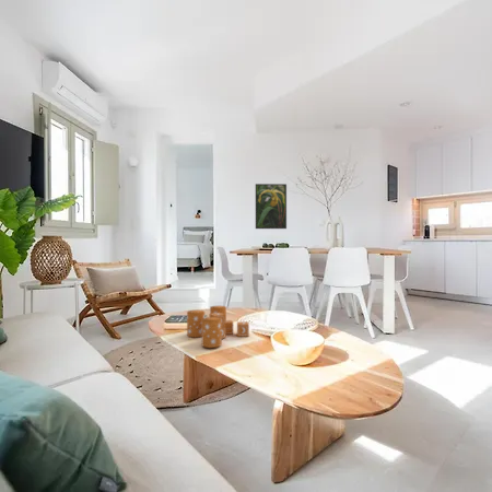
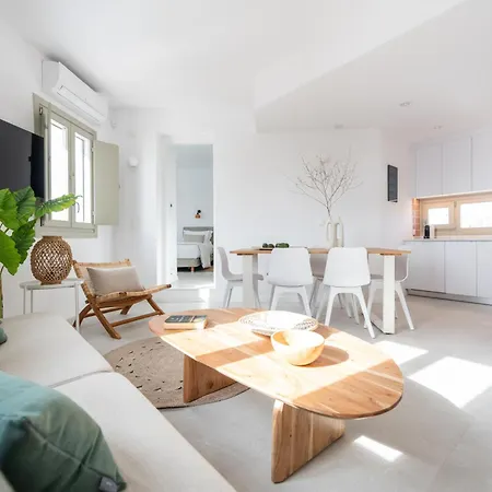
- candle (215, 324)
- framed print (270, 206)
